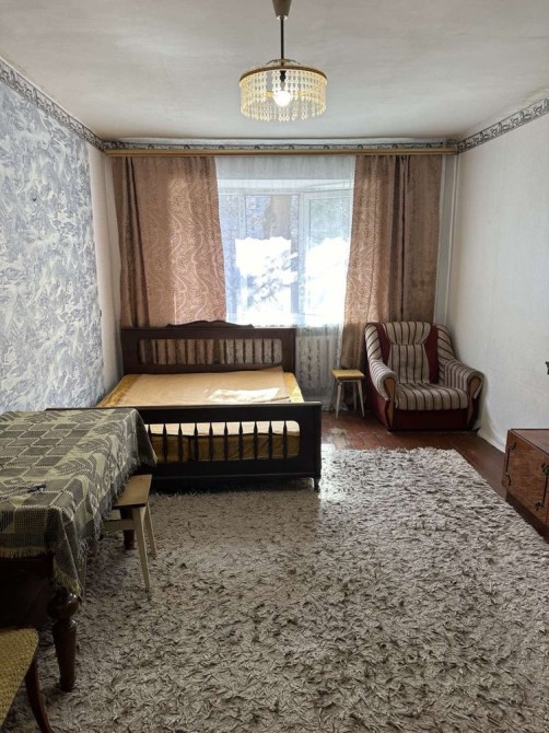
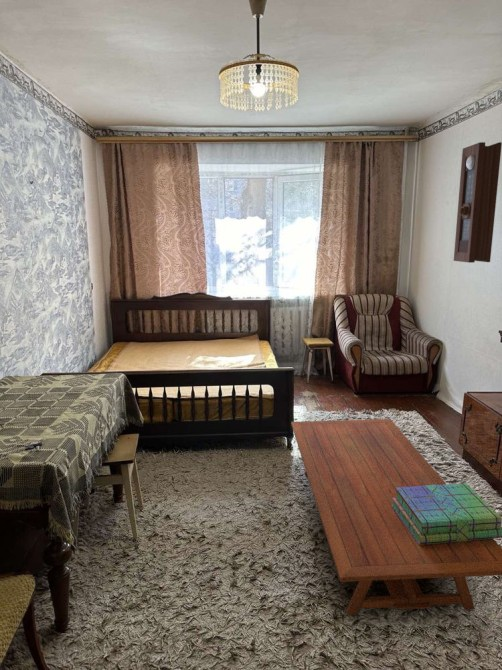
+ coffee table (371, 500)
+ stack of books (444, 511)
+ pendulum clock (472, 205)
